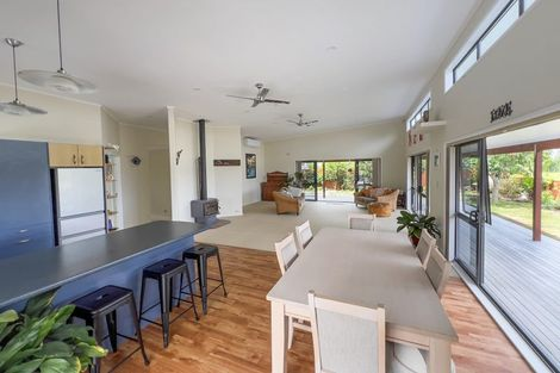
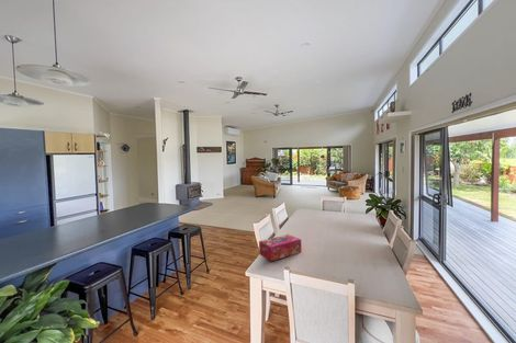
+ tissue box (280, 247)
